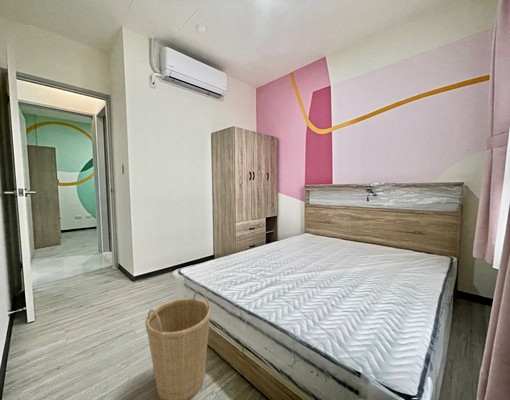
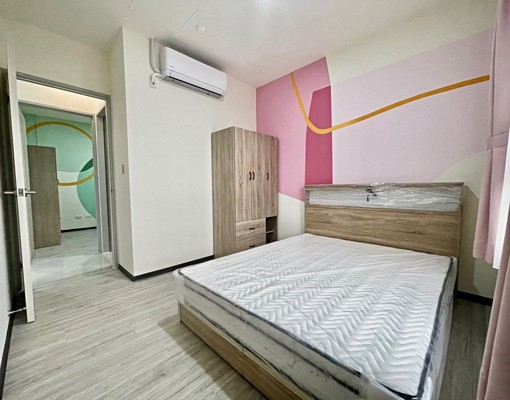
- basket (180, 341)
